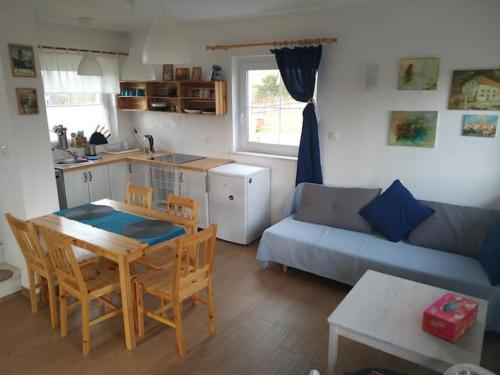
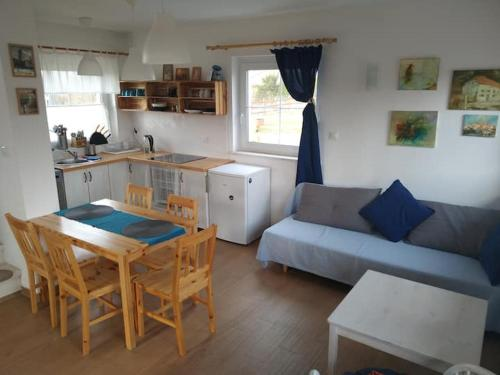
- tissue box (450, 315)
